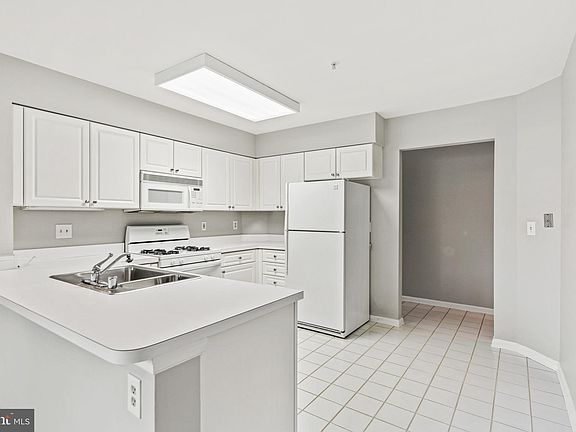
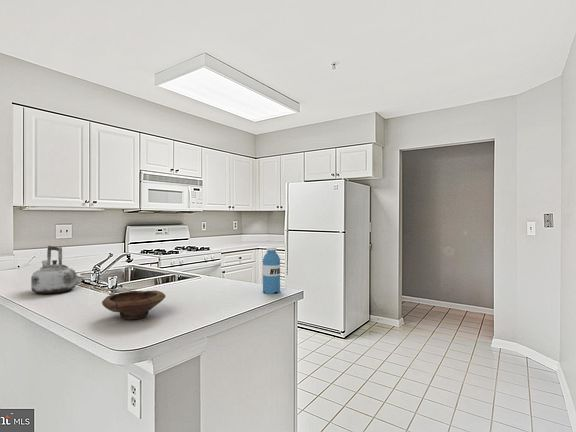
+ kettle (52, 268)
+ water bottle (271, 269)
+ bowl (134, 305)
